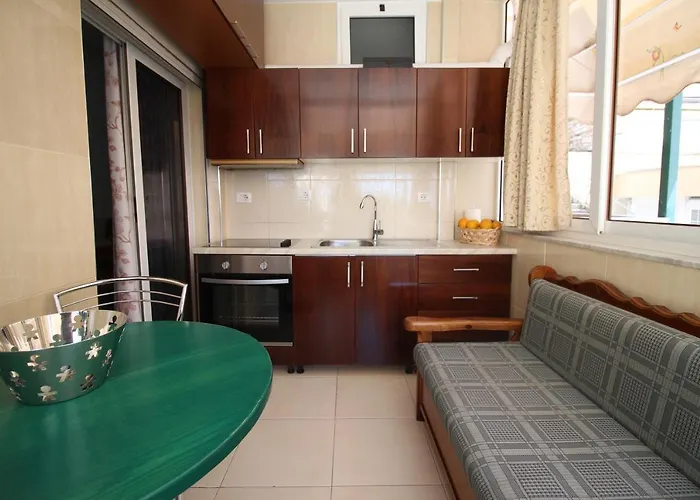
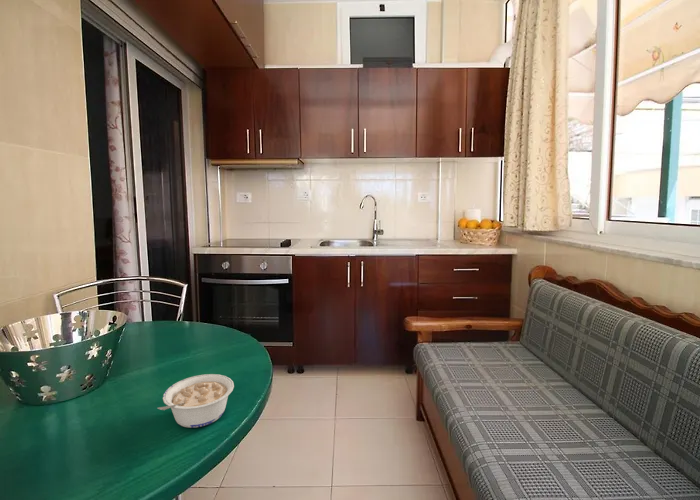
+ legume (199, 400)
